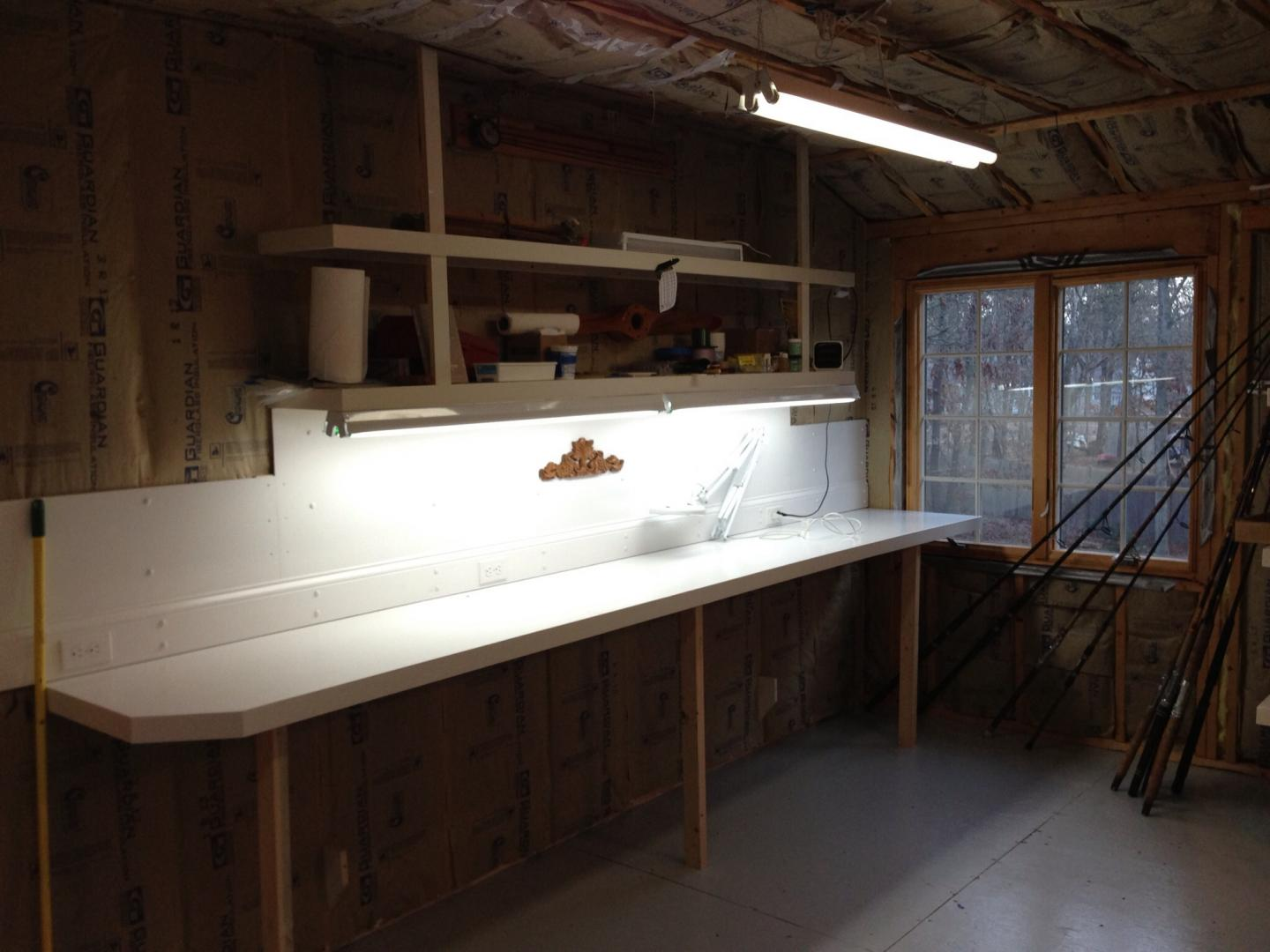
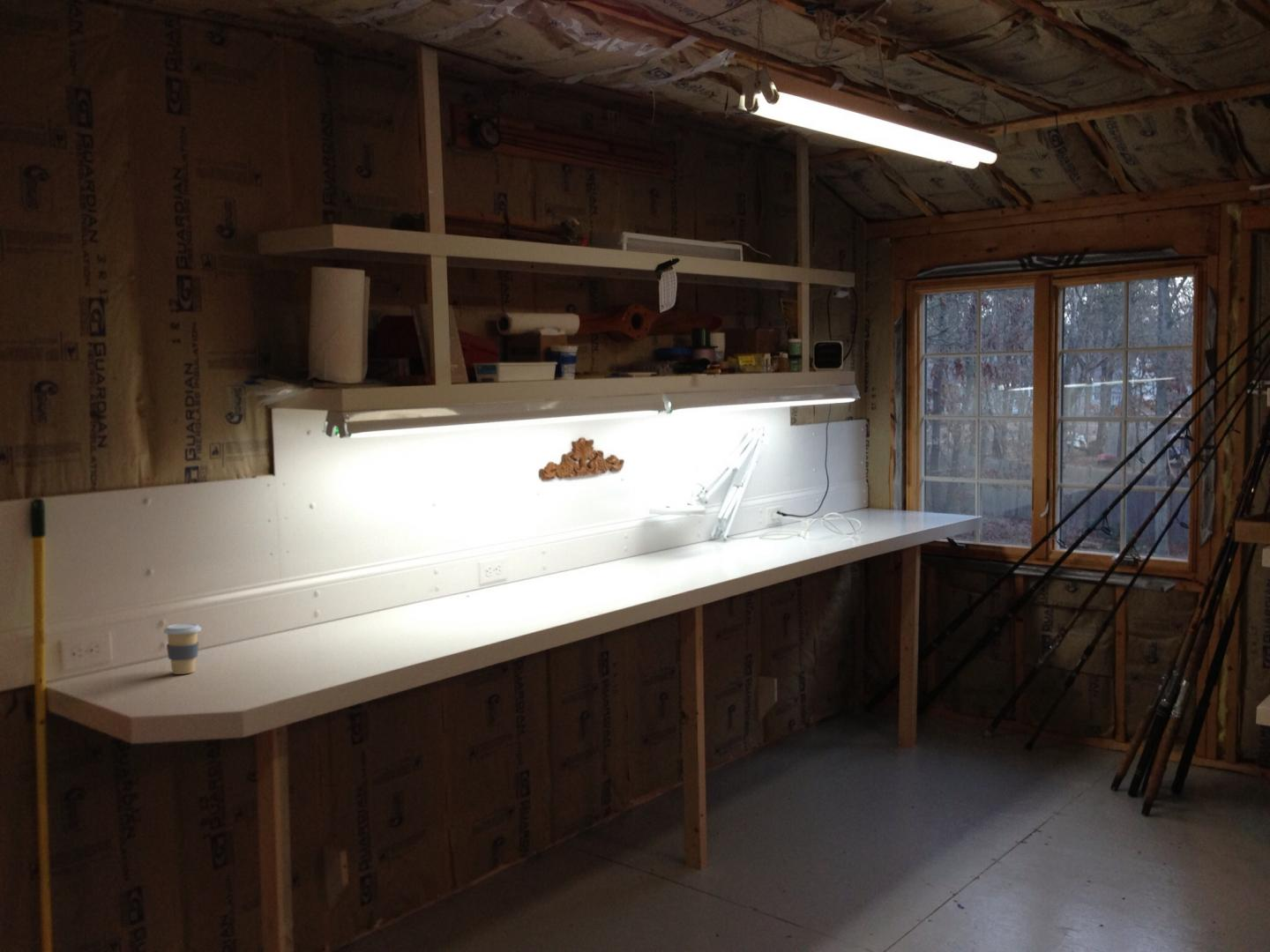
+ coffee cup (183, 649)
